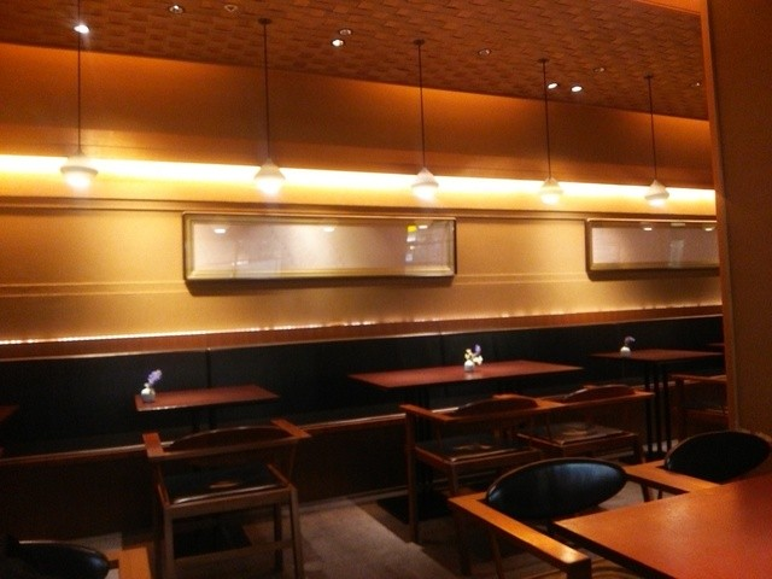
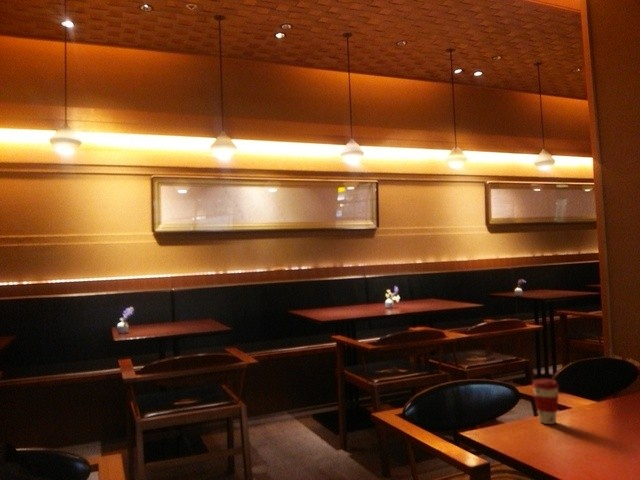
+ coffee cup (546, 401)
